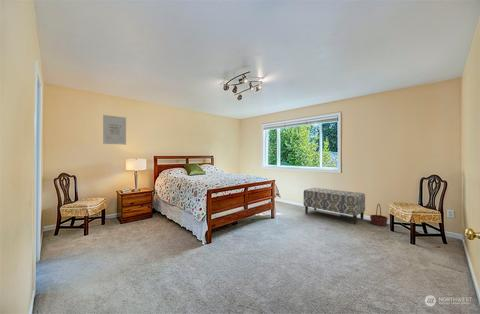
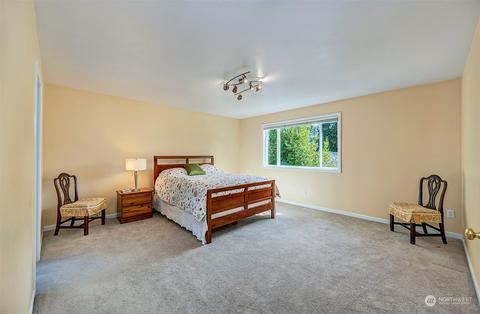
- bench (332, 203)
- basket (378, 215)
- wall art (114, 130)
